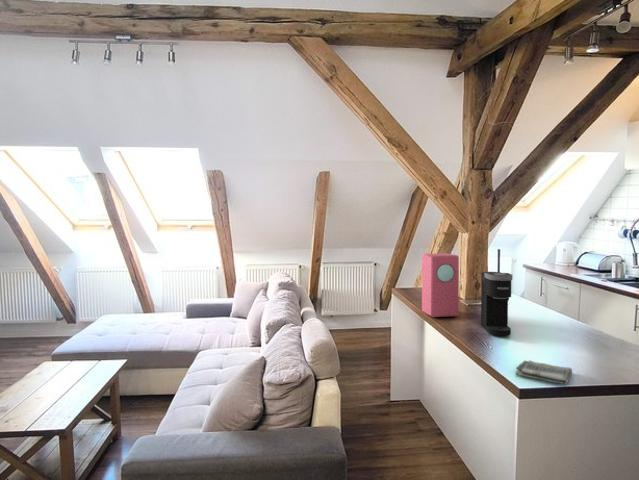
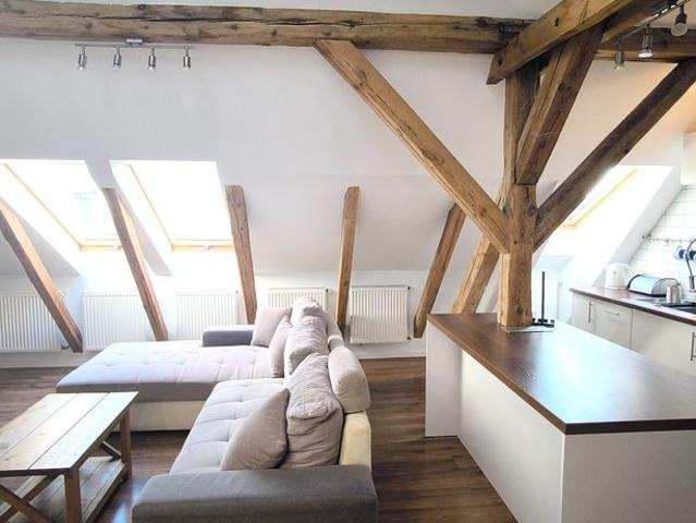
- dish towel (543, 370)
- coffee maker (495, 301)
- speaker (440, 284)
